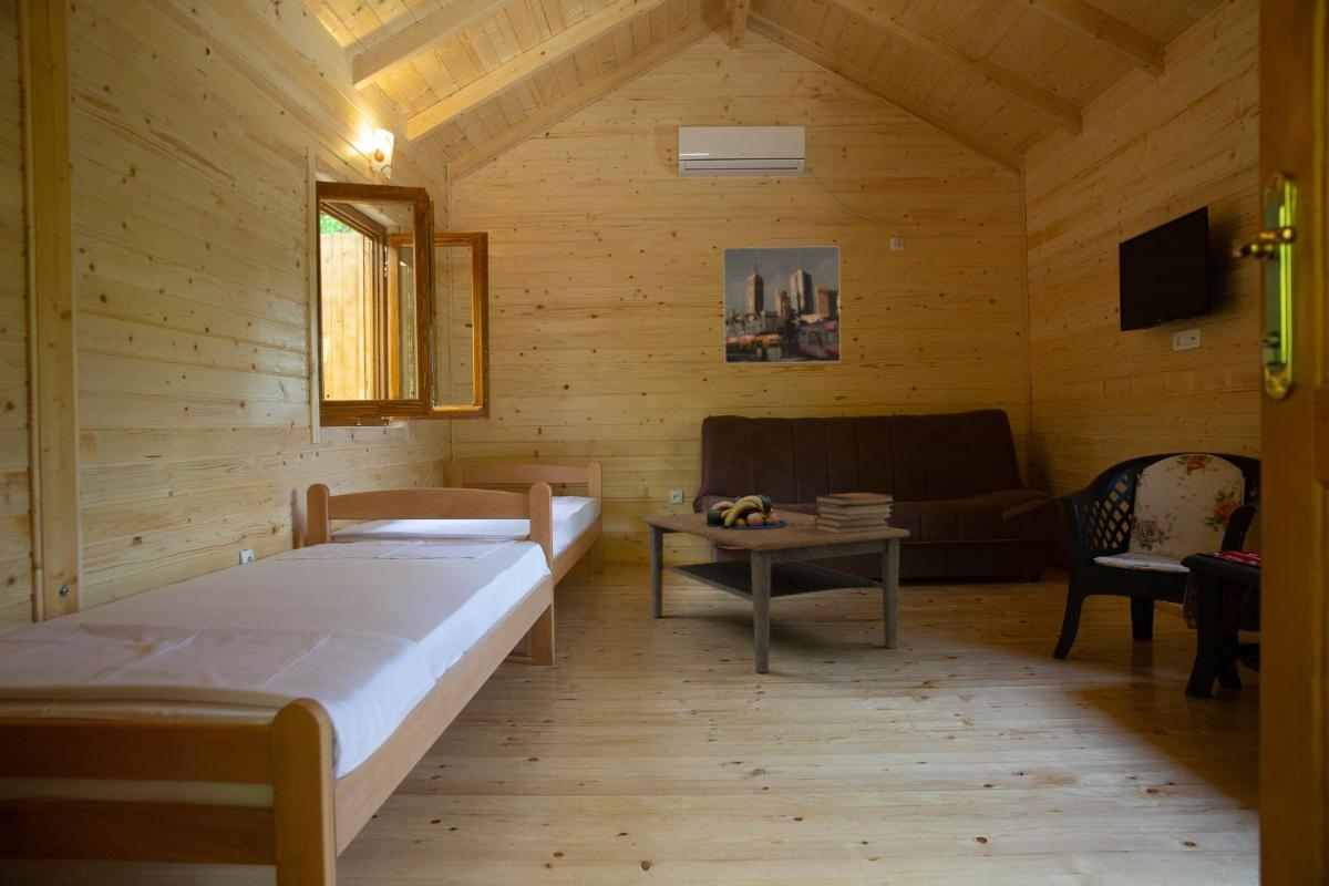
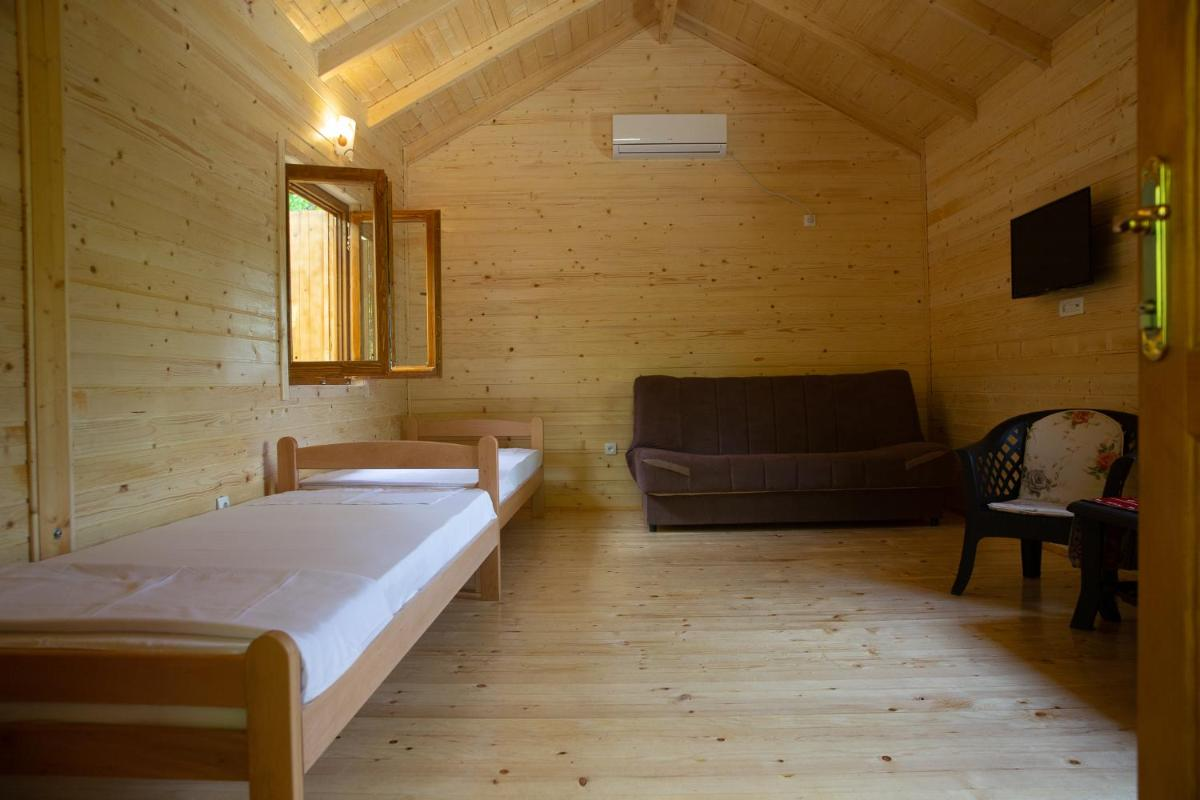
- coffee table (763, 576)
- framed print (781, 305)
- fruit bowl (746, 509)
- book stack (854, 512)
